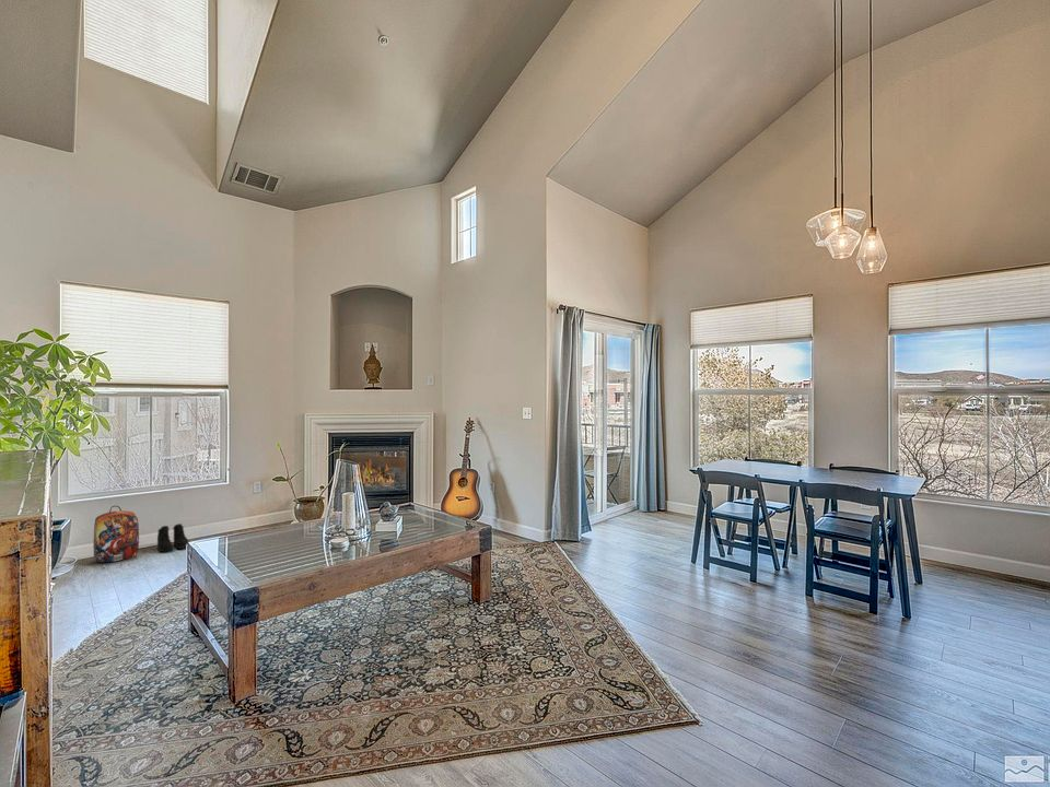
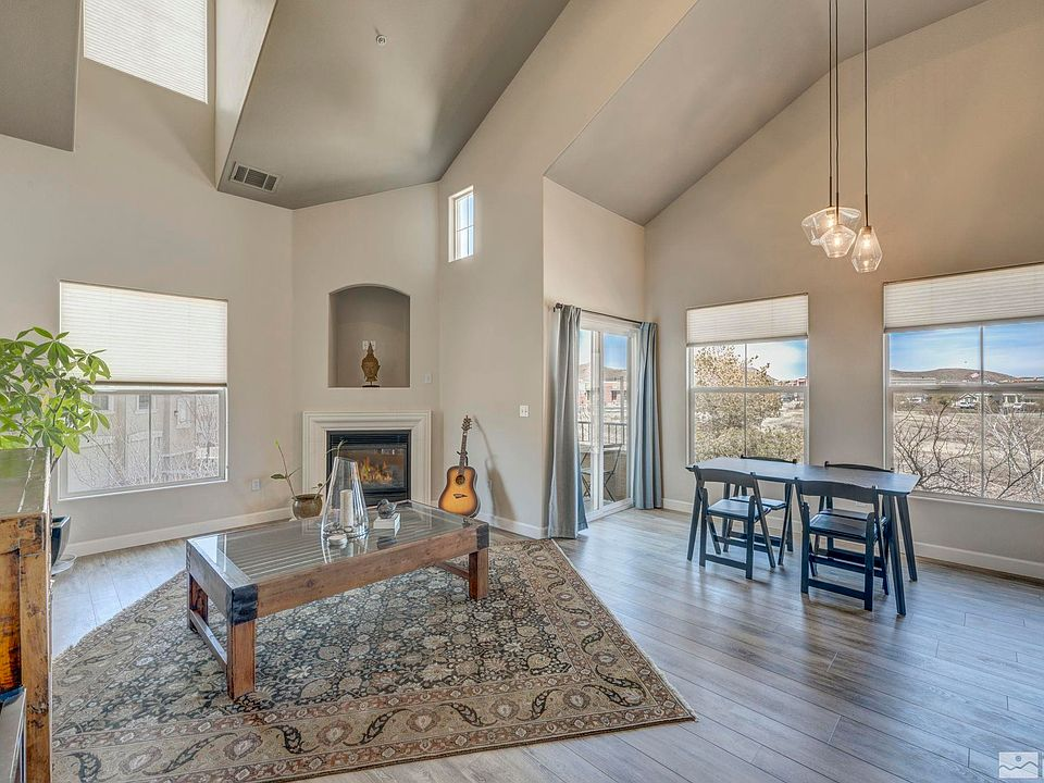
- backpack (116, 532)
- boots (174, 536)
